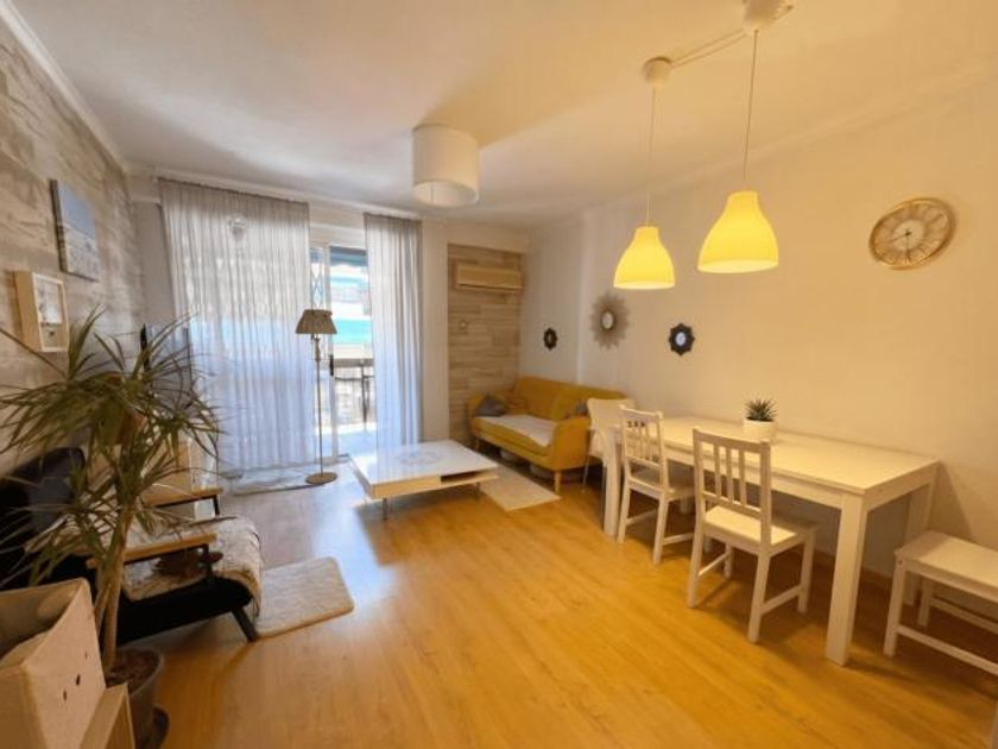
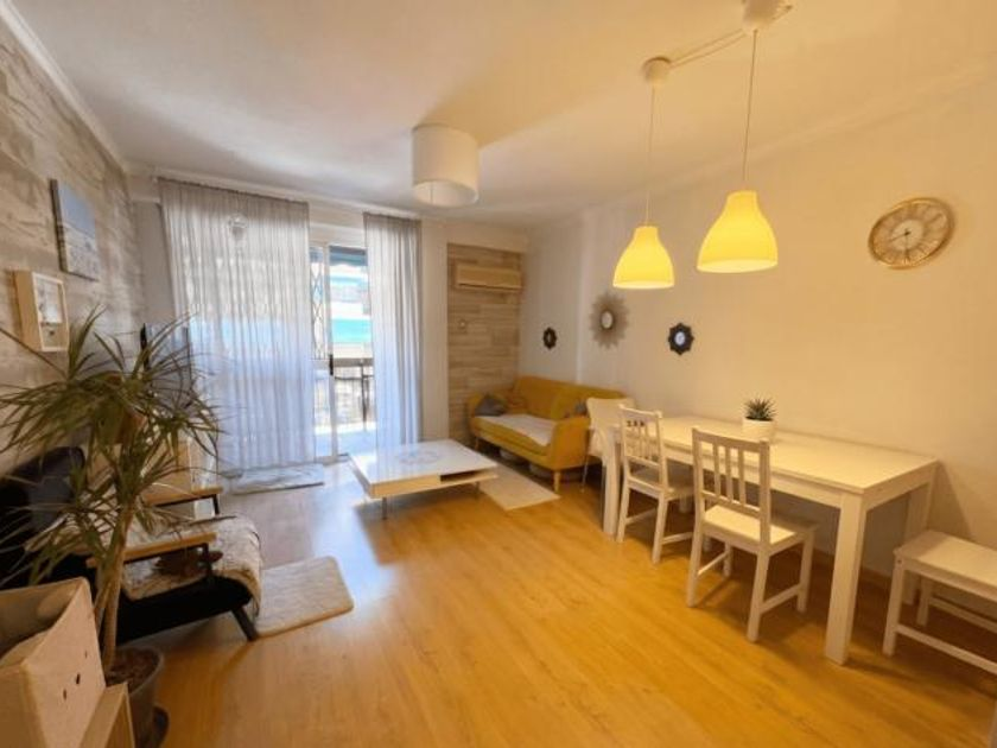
- floor lamp (318, 395)
